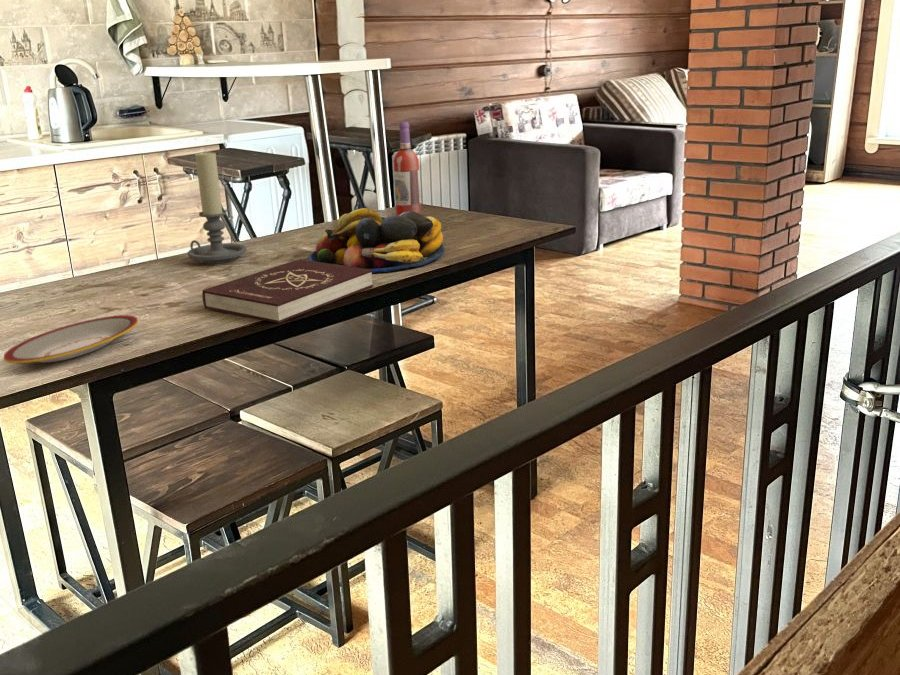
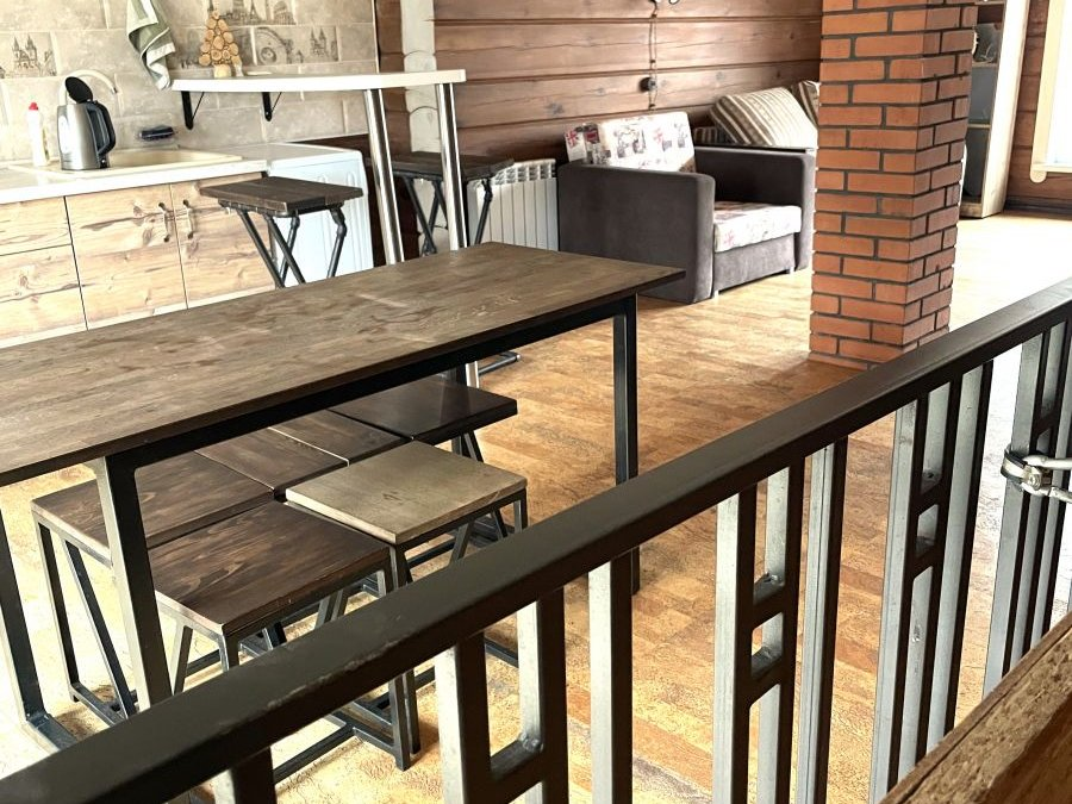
- candle holder (208, 205)
- plate (75, 342)
- fruit bowl (374, 232)
- book (289, 288)
- wine bottle (406, 175)
